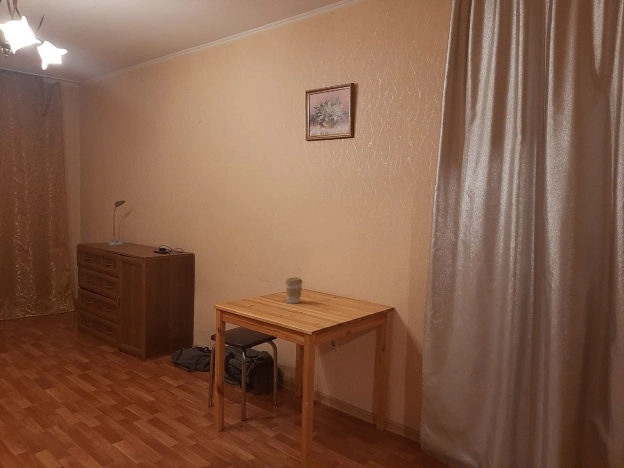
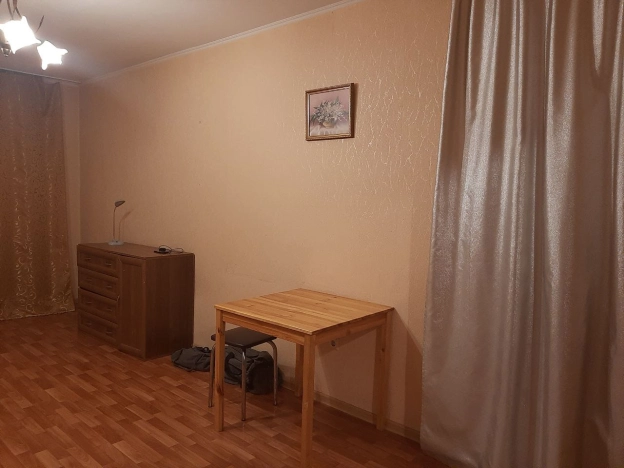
- coffee cup (293, 290)
